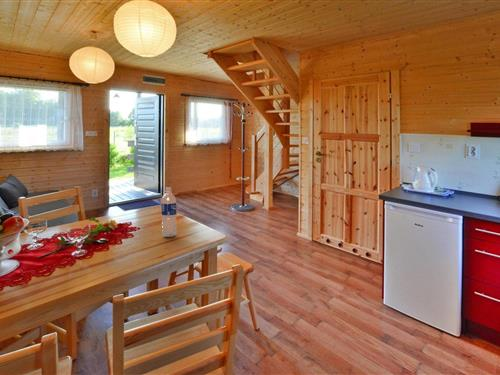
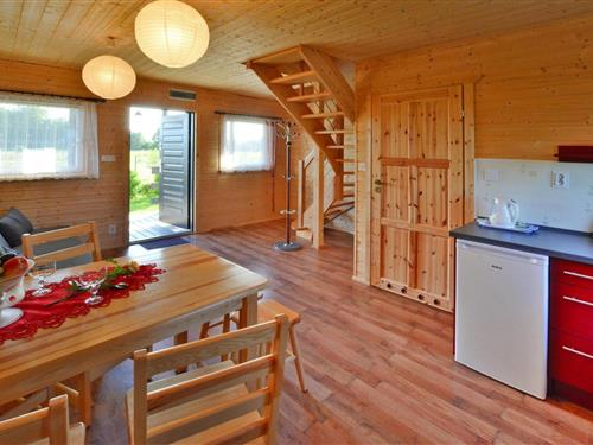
- water bottle (169, 211)
